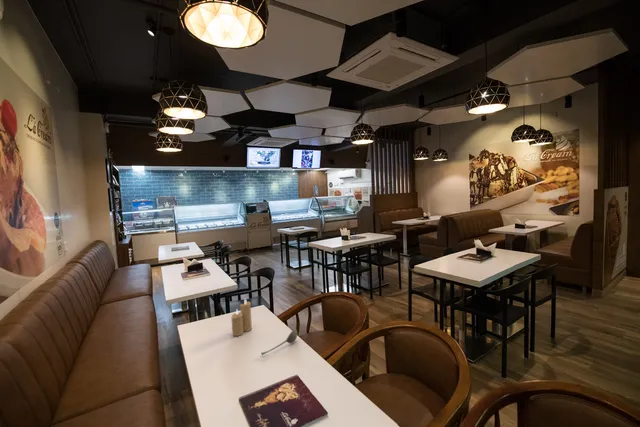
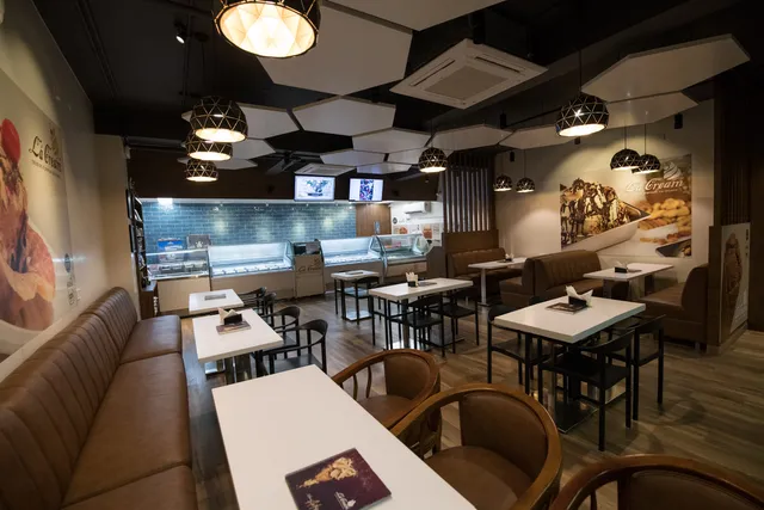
- soupspoon (281, 343)
- candle (241, 316)
